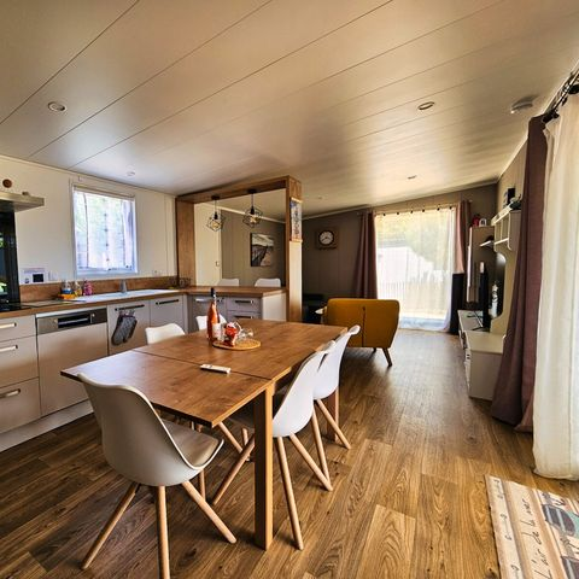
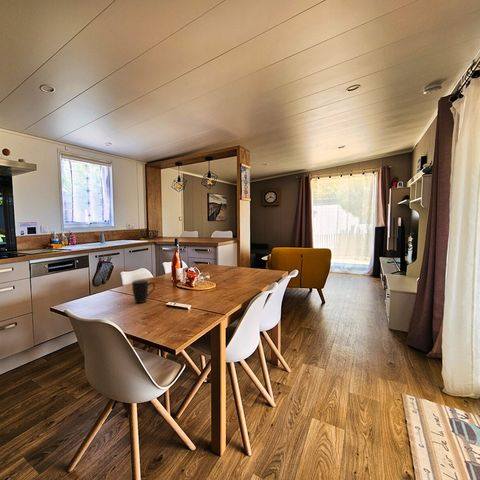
+ mug (144, 290)
